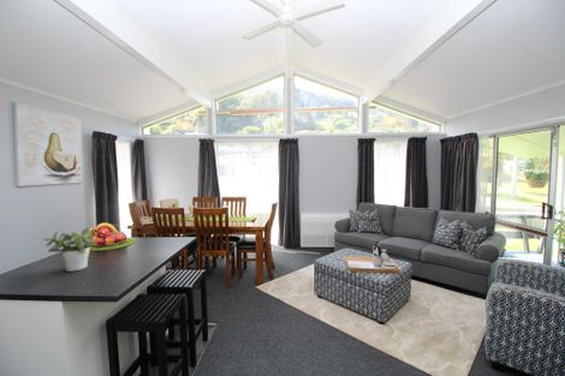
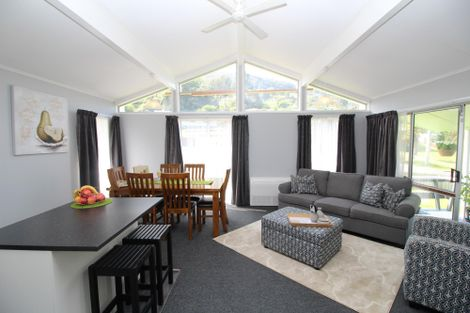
- potted plant (71, 250)
